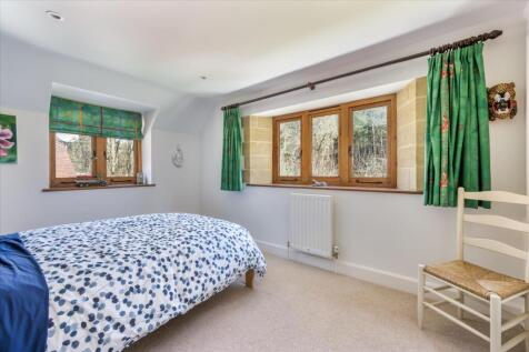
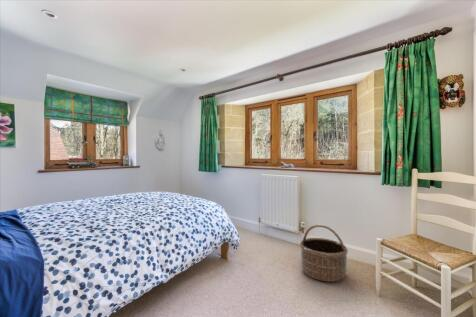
+ basket (323, 248)
